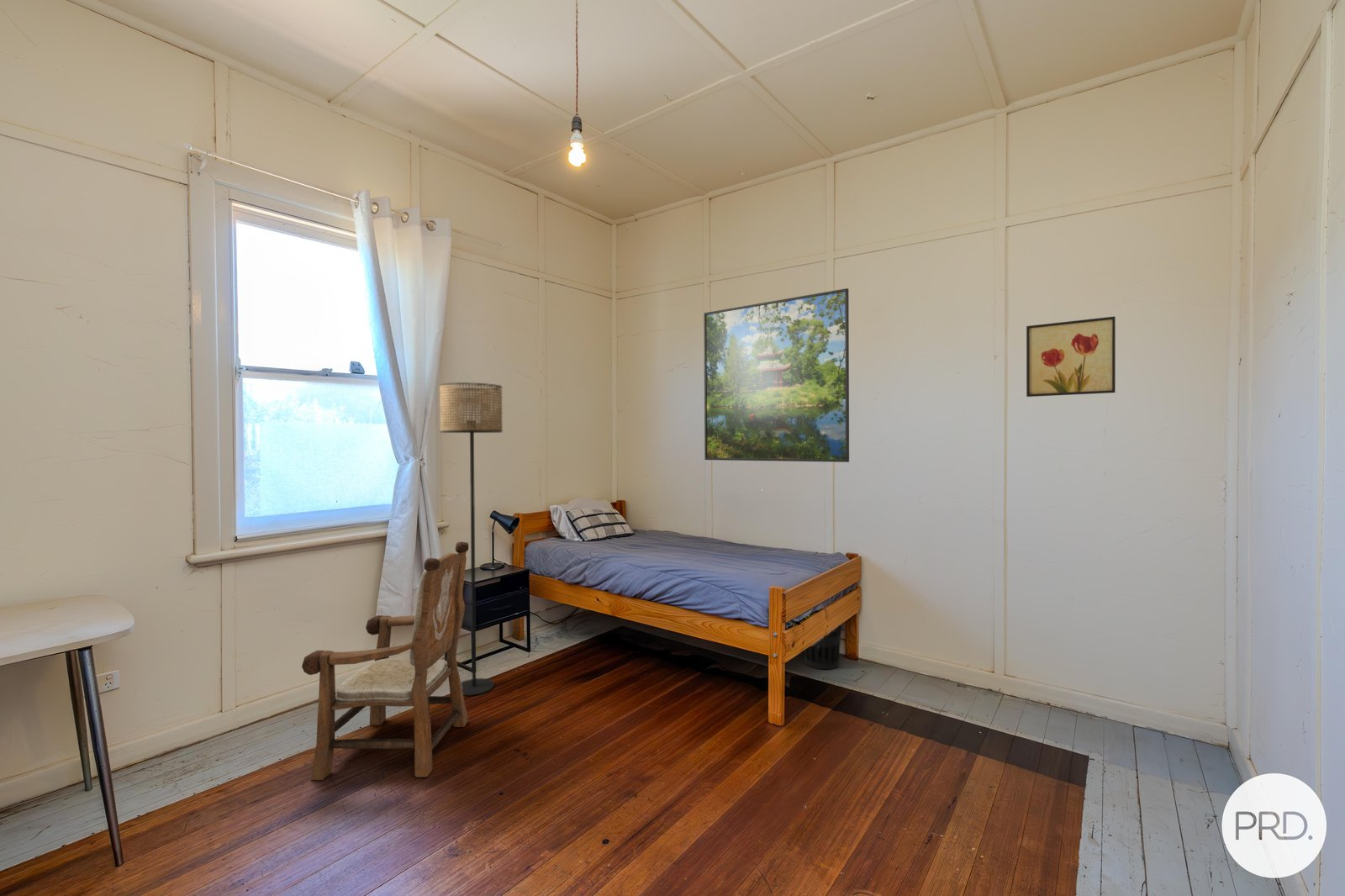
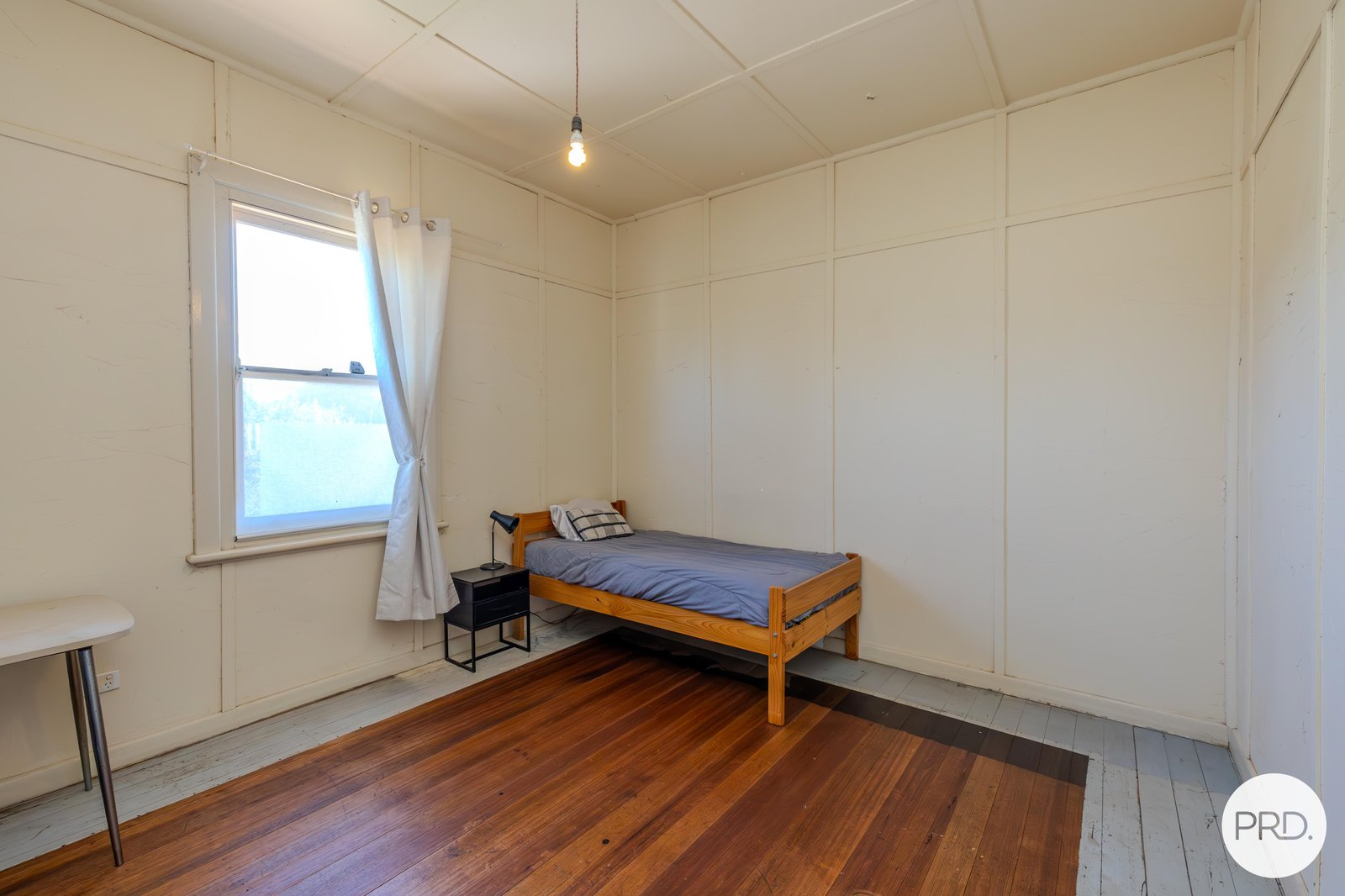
- floor lamp (472, 536)
- armchair (398, 647)
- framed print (770, 381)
- wastebasket (821, 639)
- wall art (1069, 358)
